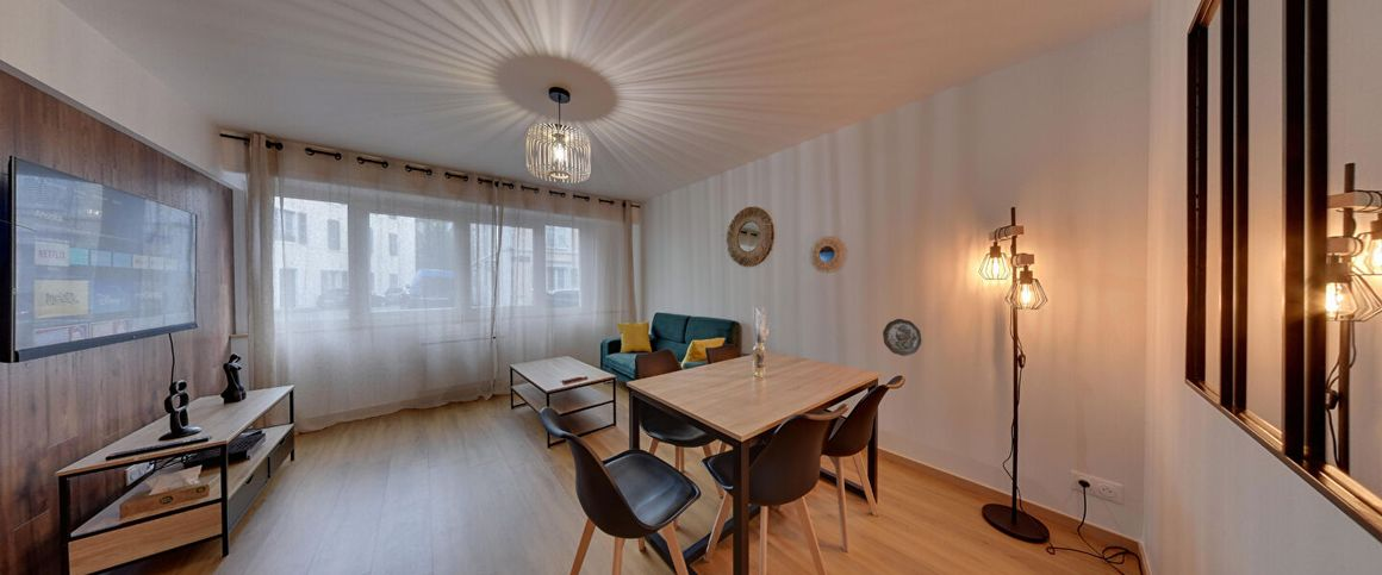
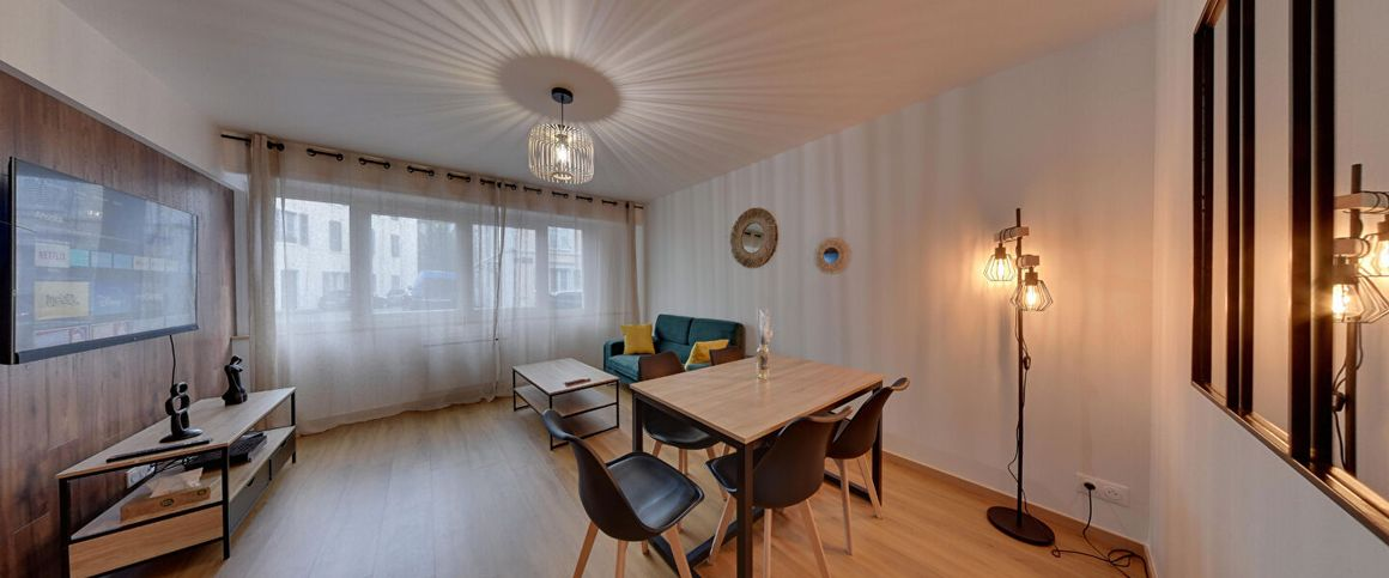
- decorative plate (902, 337)
